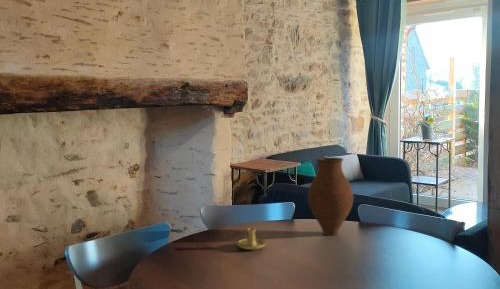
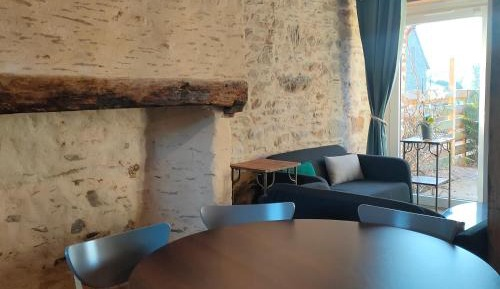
- candlestick (248, 238)
- vase (330, 196)
